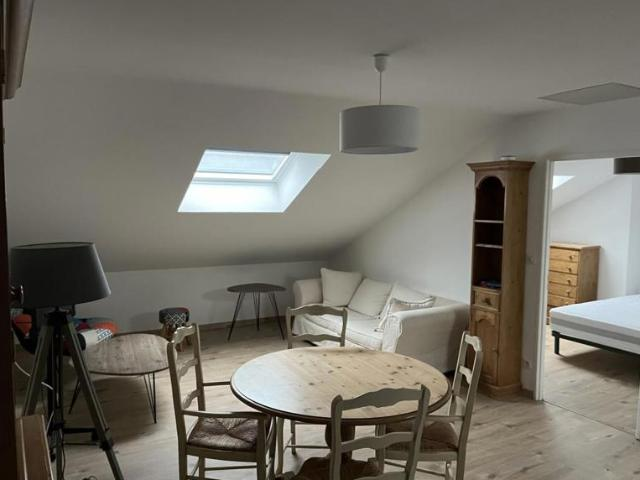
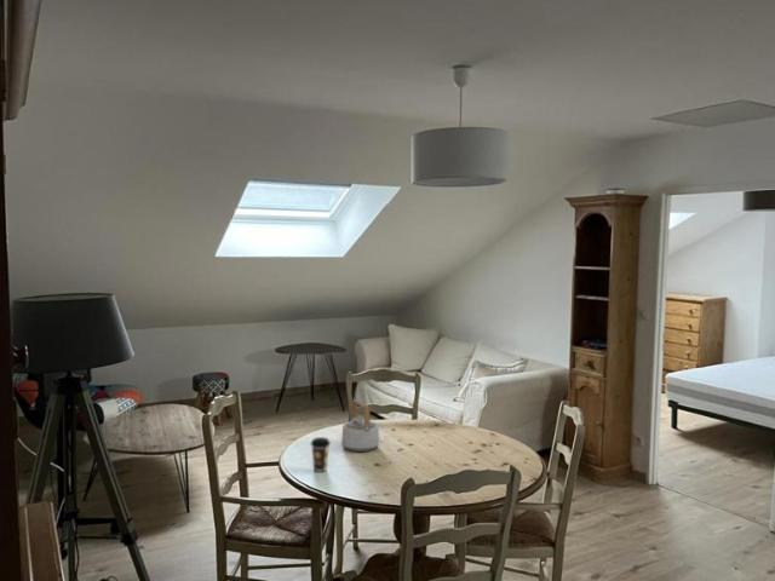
+ teapot (358, 424)
+ coffee cup (320, 454)
